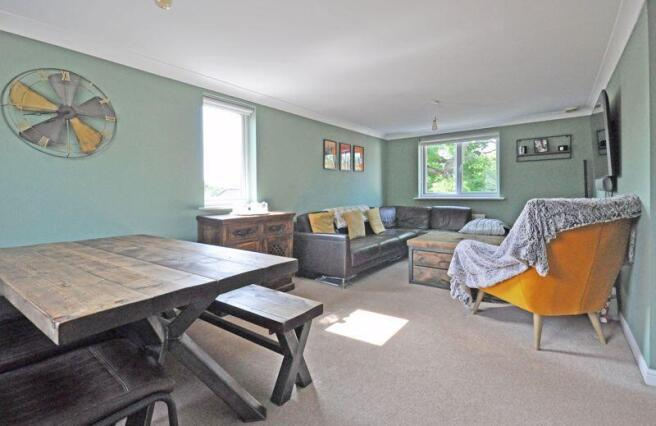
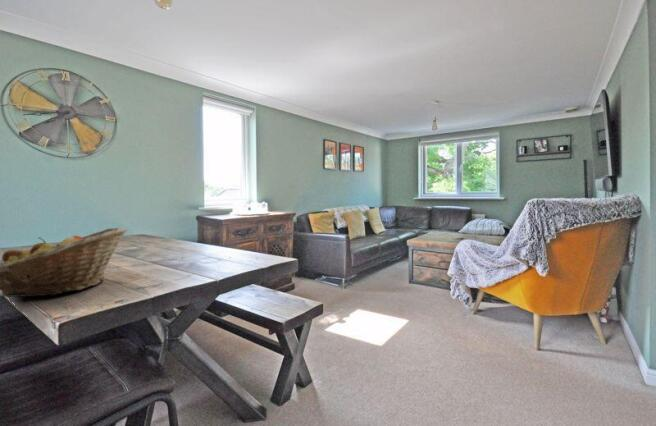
+ fruit basket (63, 257)
